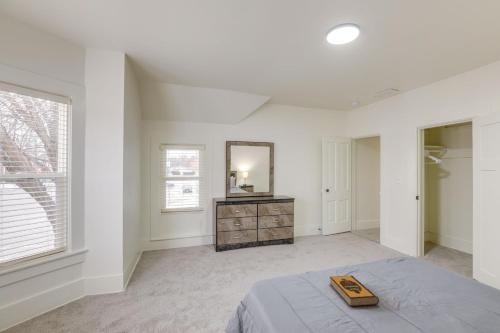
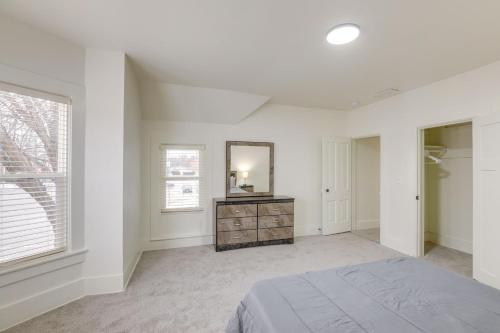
- hardback book (352, 289)
